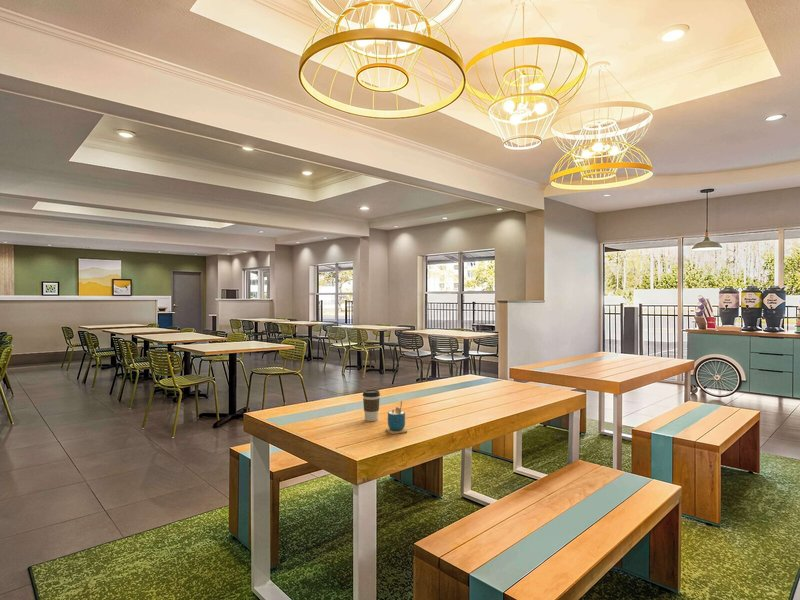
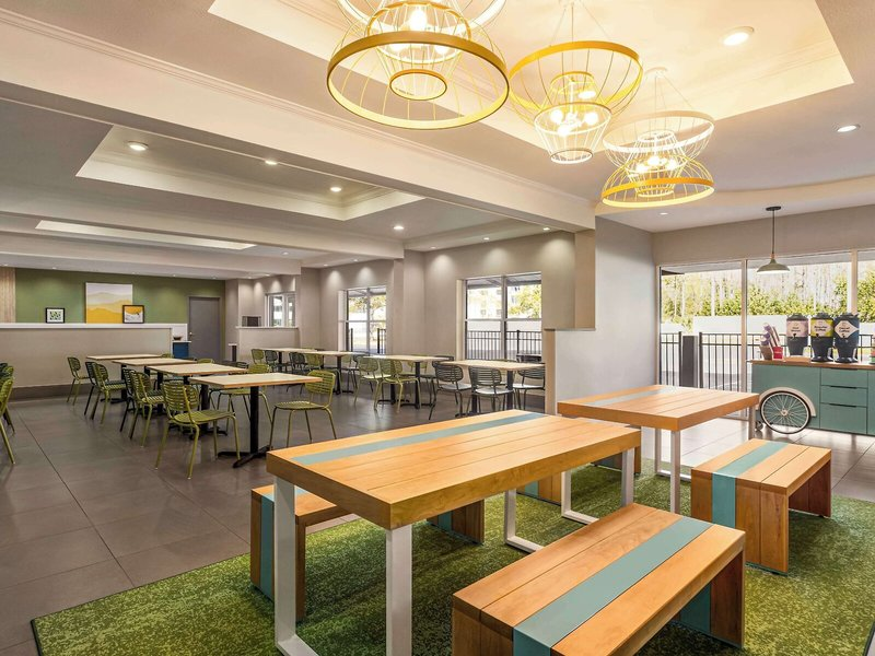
- coffee cup (371, 405)
- cup (396, 415)
